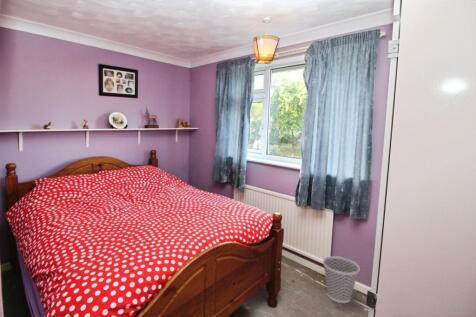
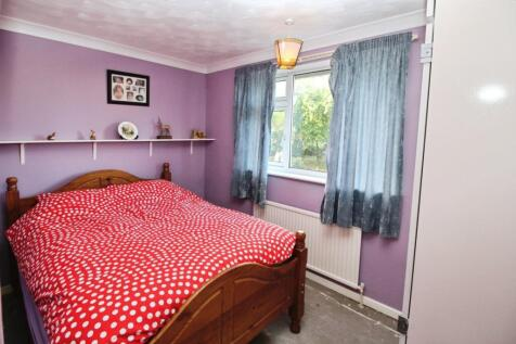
- wastebasket (339, 280)
